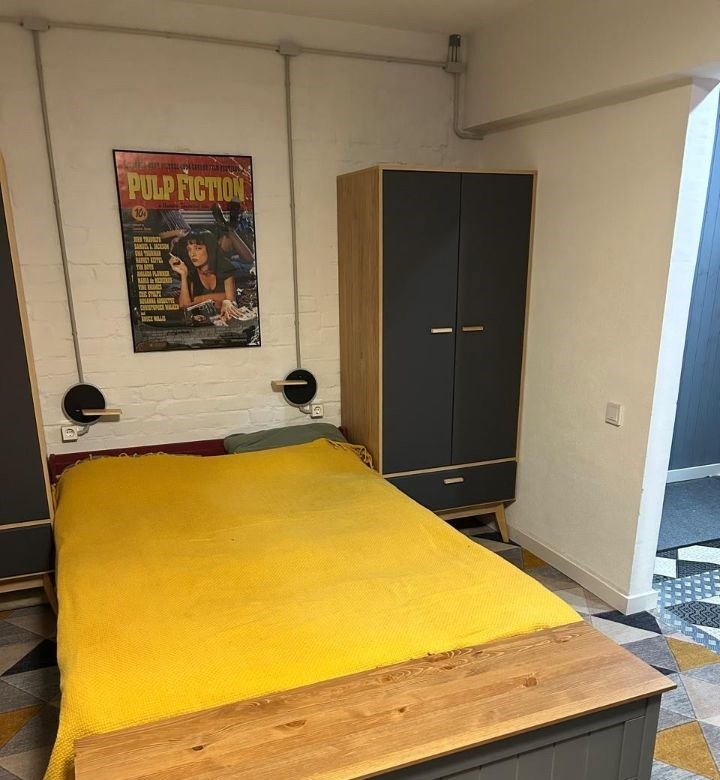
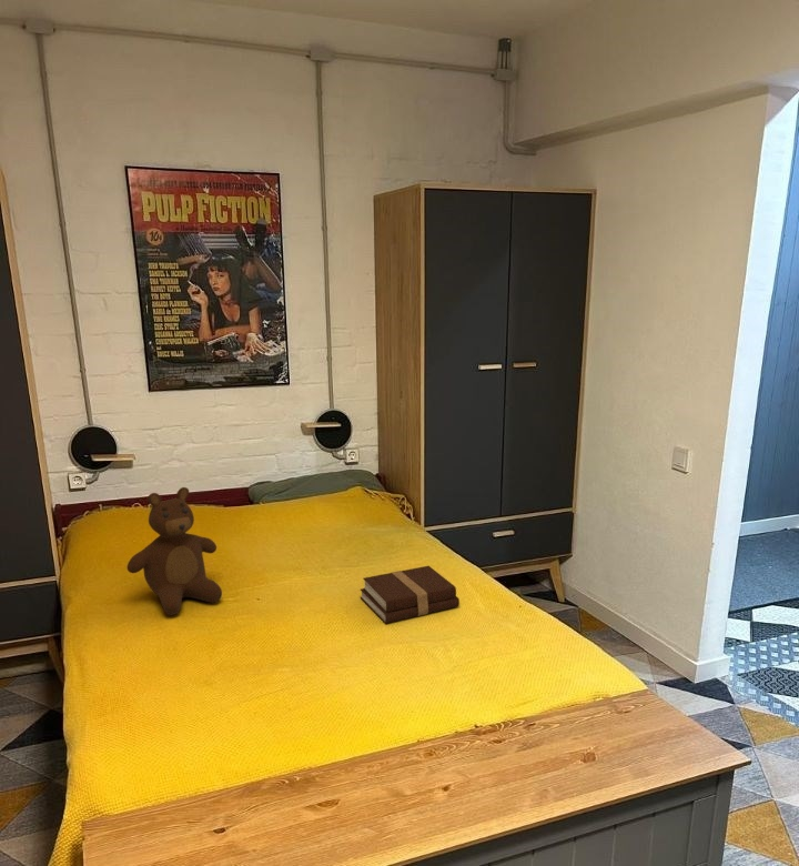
+ teddy bear (179, 546)
+ book (408, 592)
